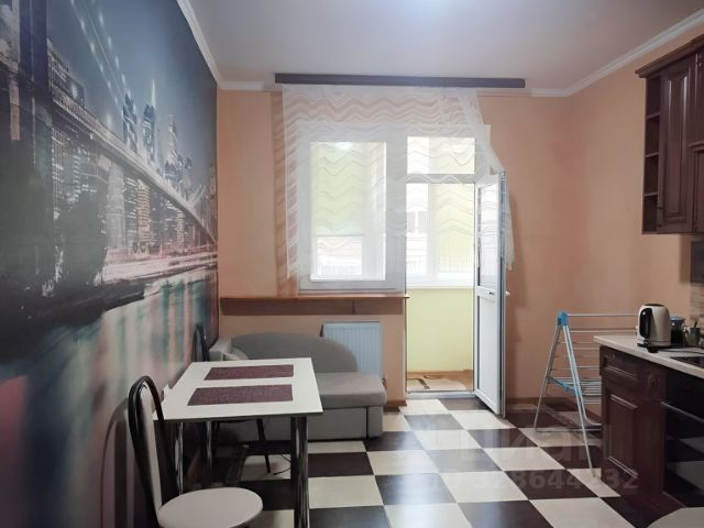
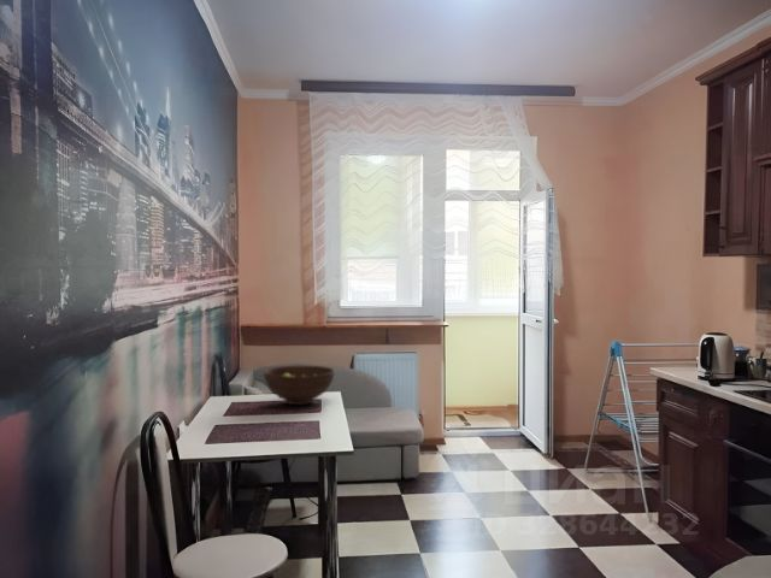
+ fruit bowl (299, 387)
